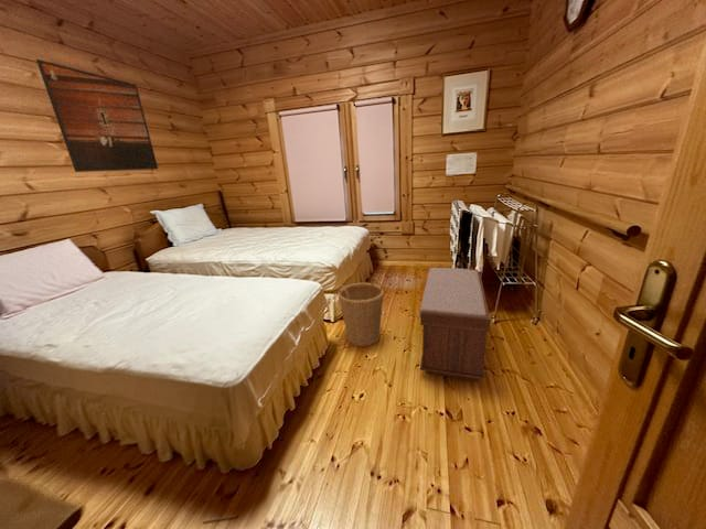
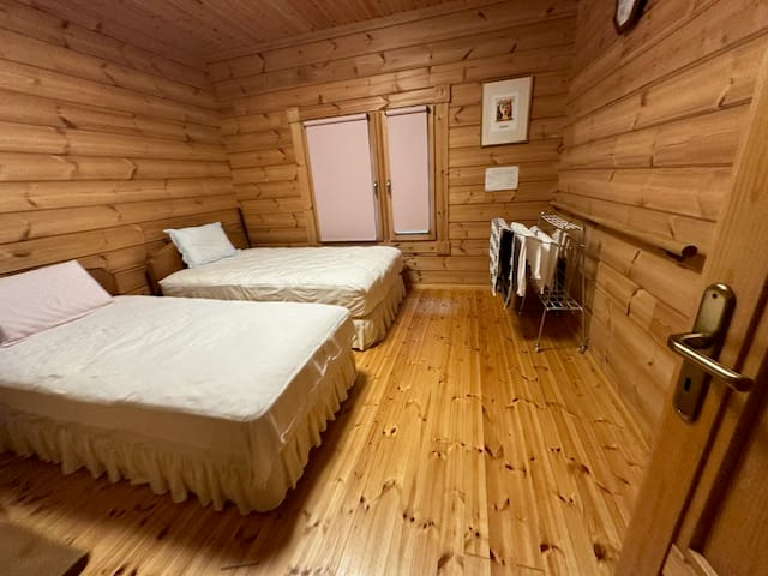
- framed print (108, 123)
- basket (362, 310)
- bench (451, 316)
